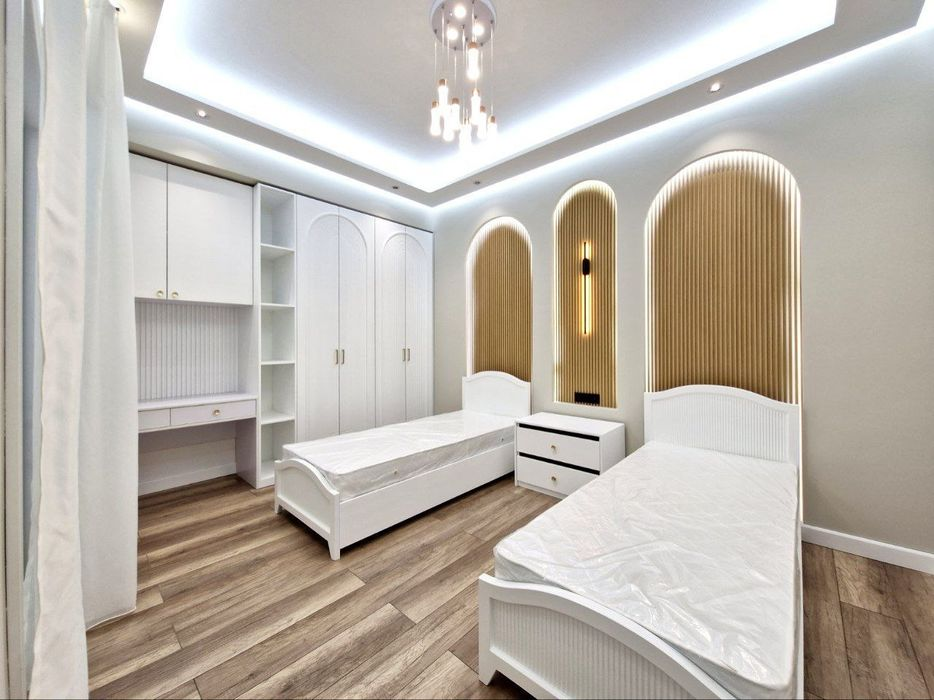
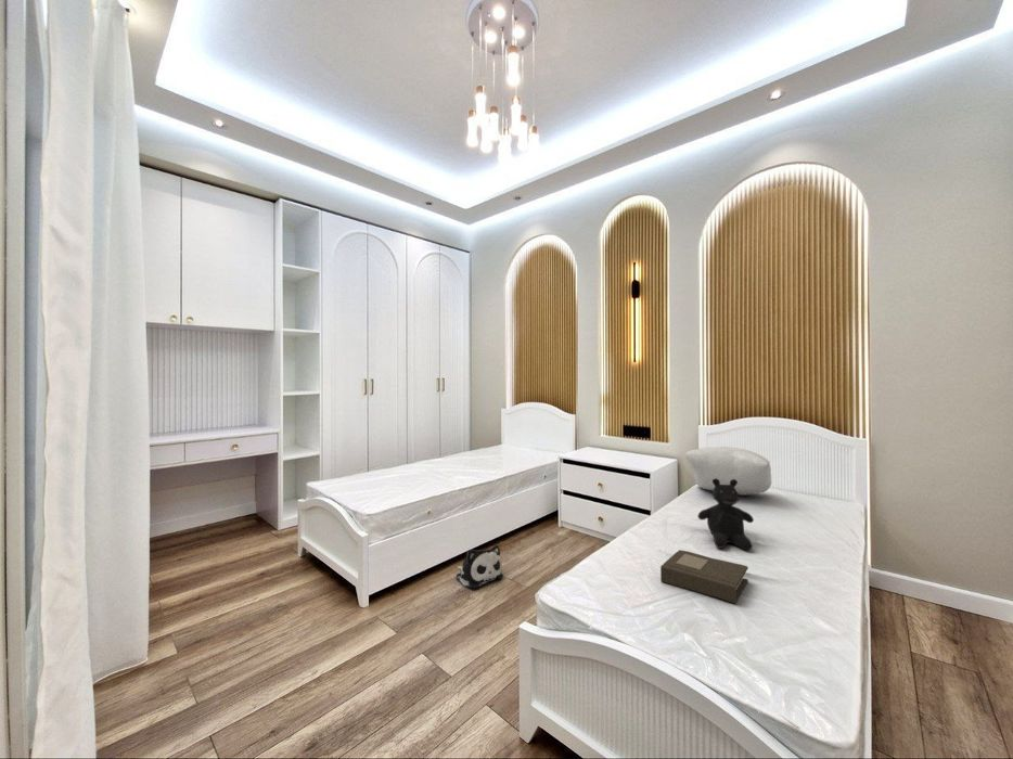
+ teddy bear (728, 512)
+ plush toy (474, 558)
+ pillow (729, 471)
+ book (704, 574)
